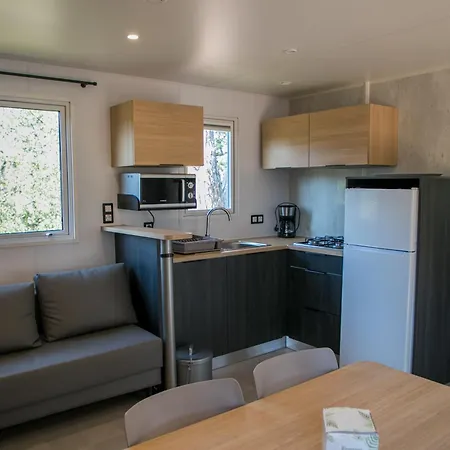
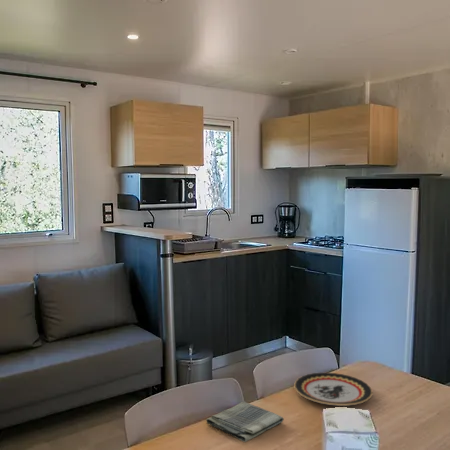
+ dish towel (244, 418)
+ plate (332, 390)
